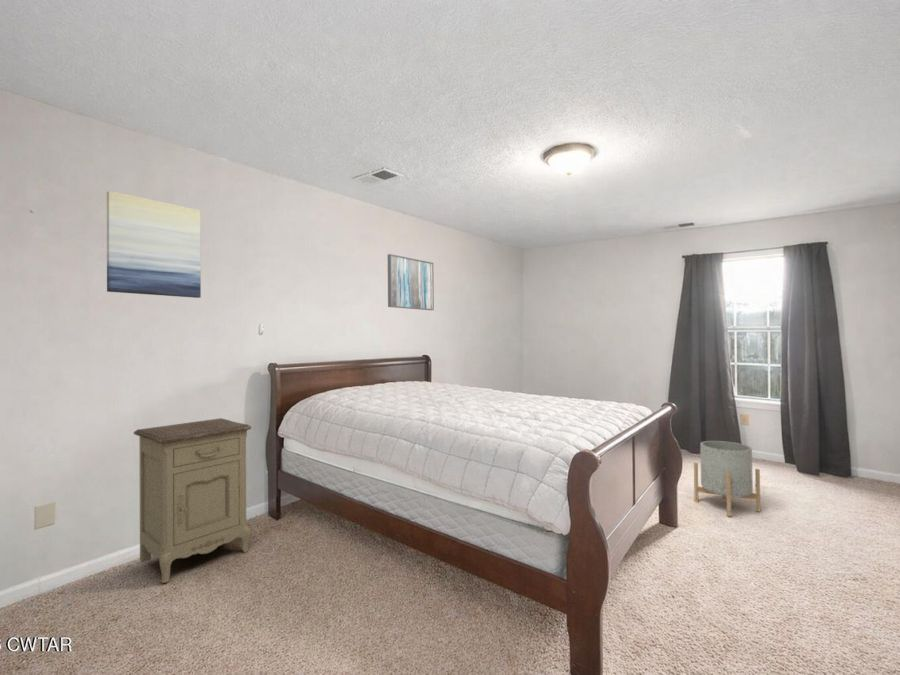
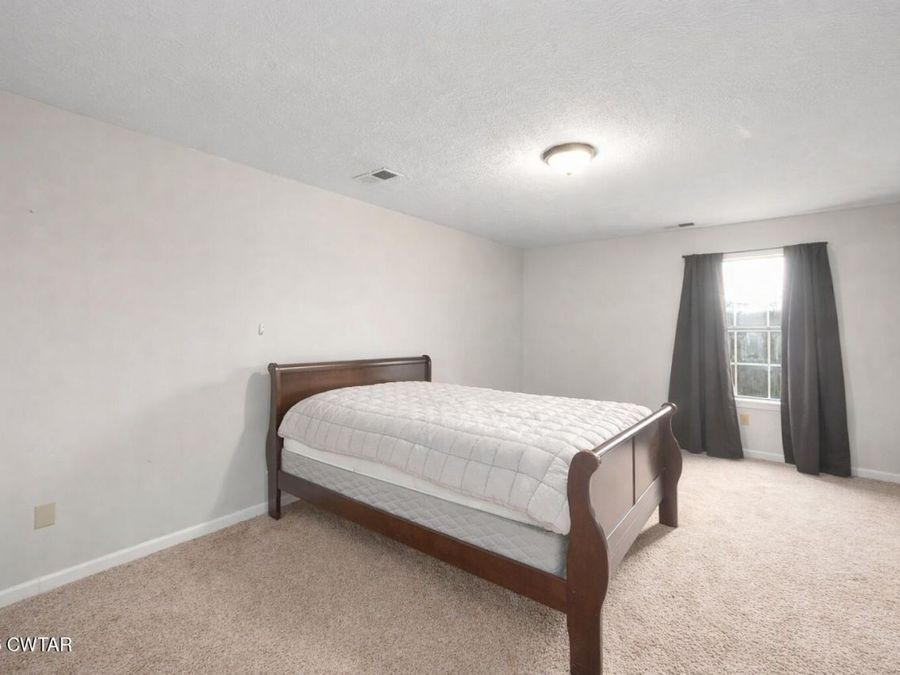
- wall art (411, 283)
- nightstand (197, 492)
- planter (725, 476)
- wall art (156, 248)
